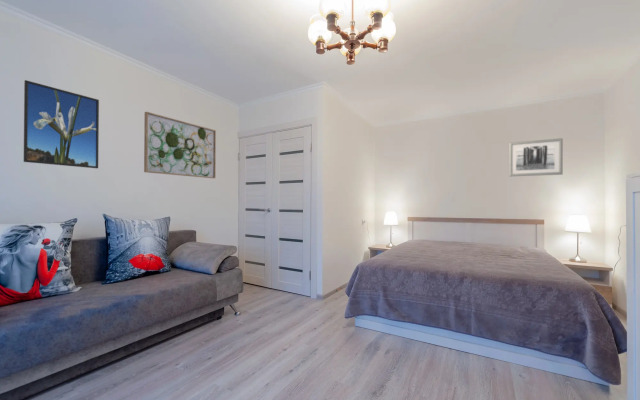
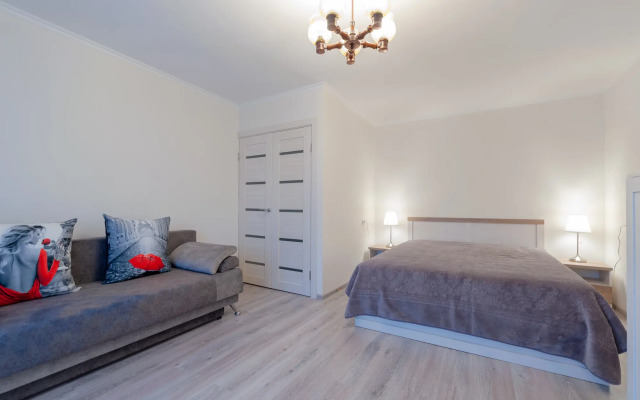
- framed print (64, 128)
- wall art (534, 158)
- wall art (184, 148)
